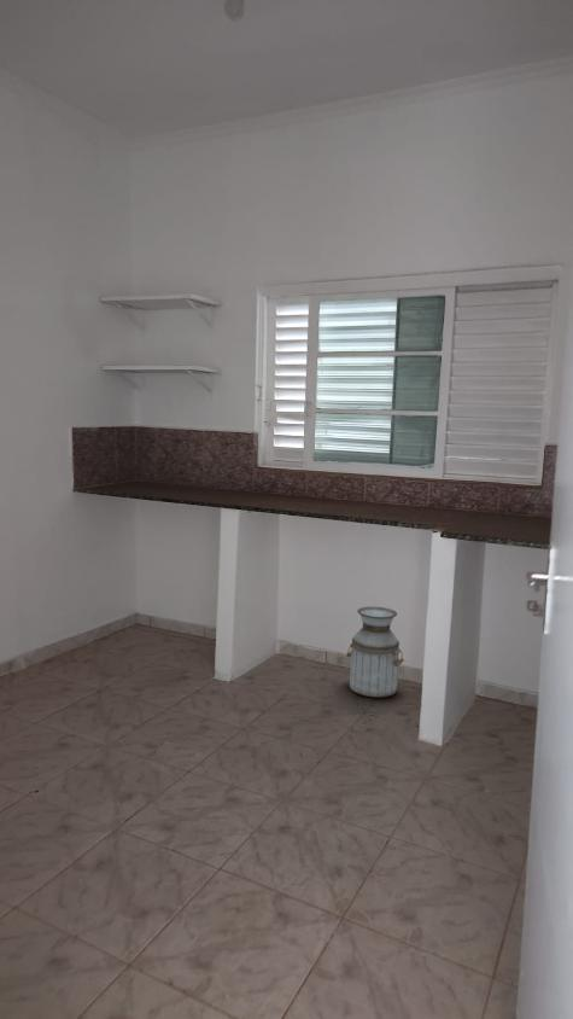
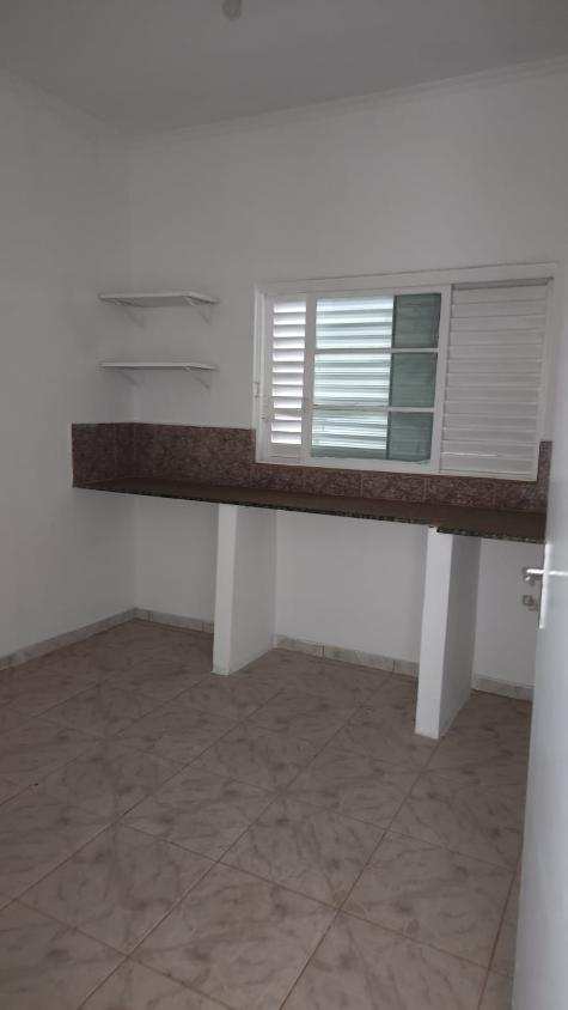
- planter (374, 650)
